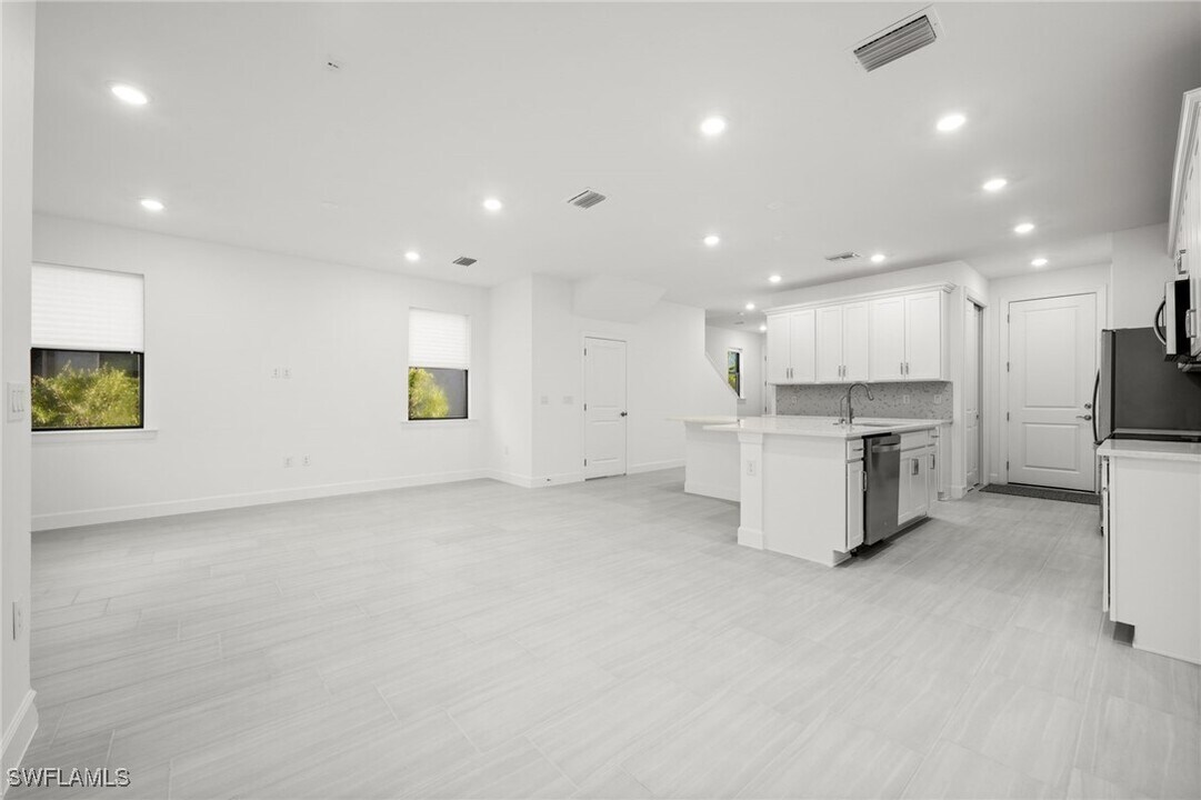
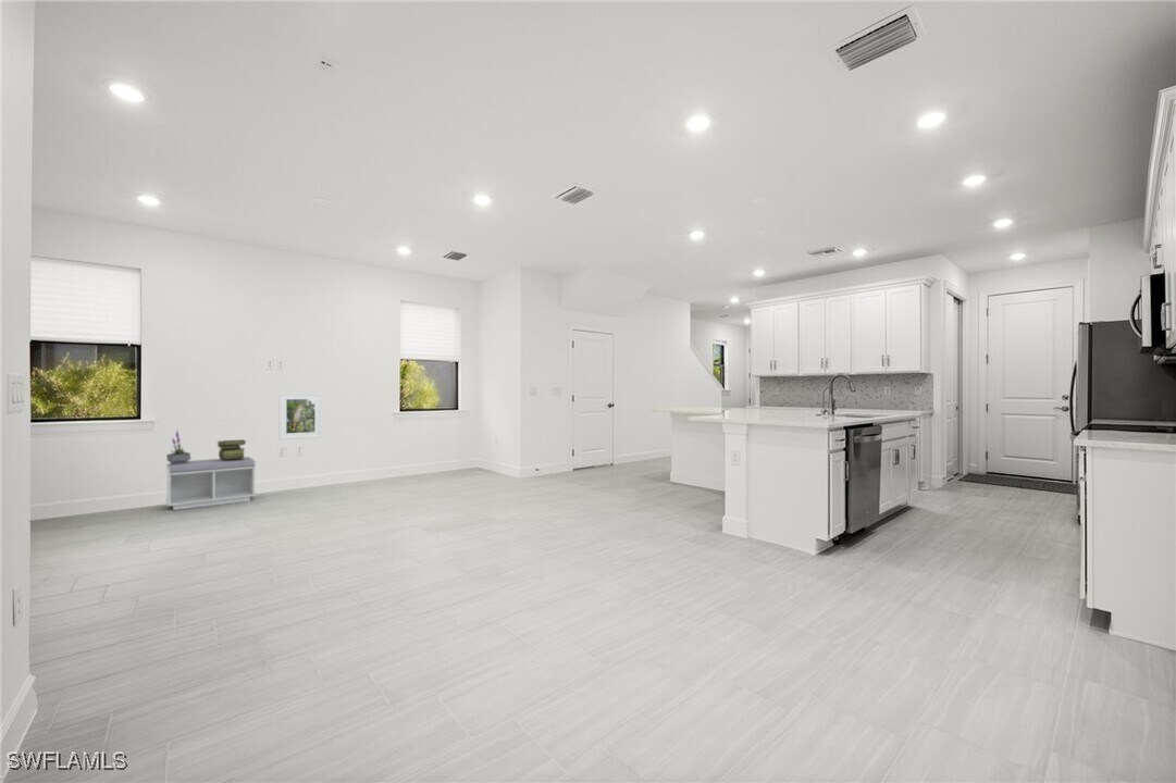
+ bench (212, 481)
+ stack of books (231, 449)
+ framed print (300, 415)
+ potted plant (178, 445)
